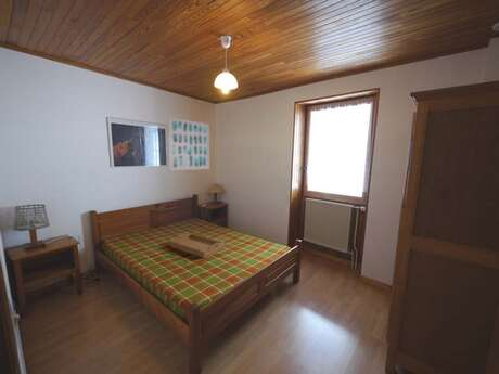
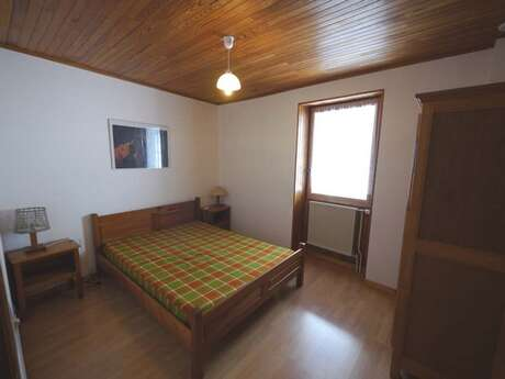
- serving tray (196, 243)
- wall art (190, 145)
